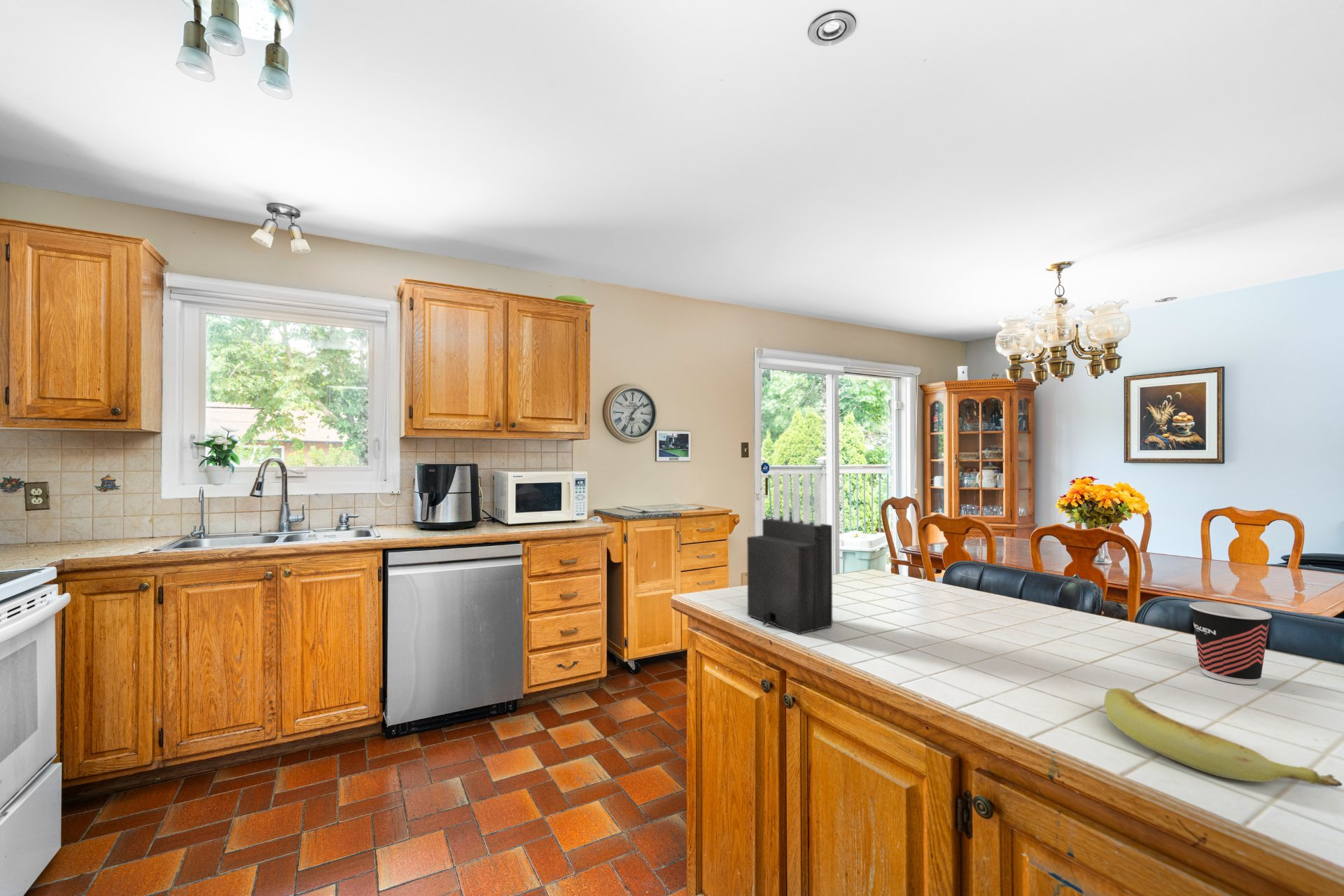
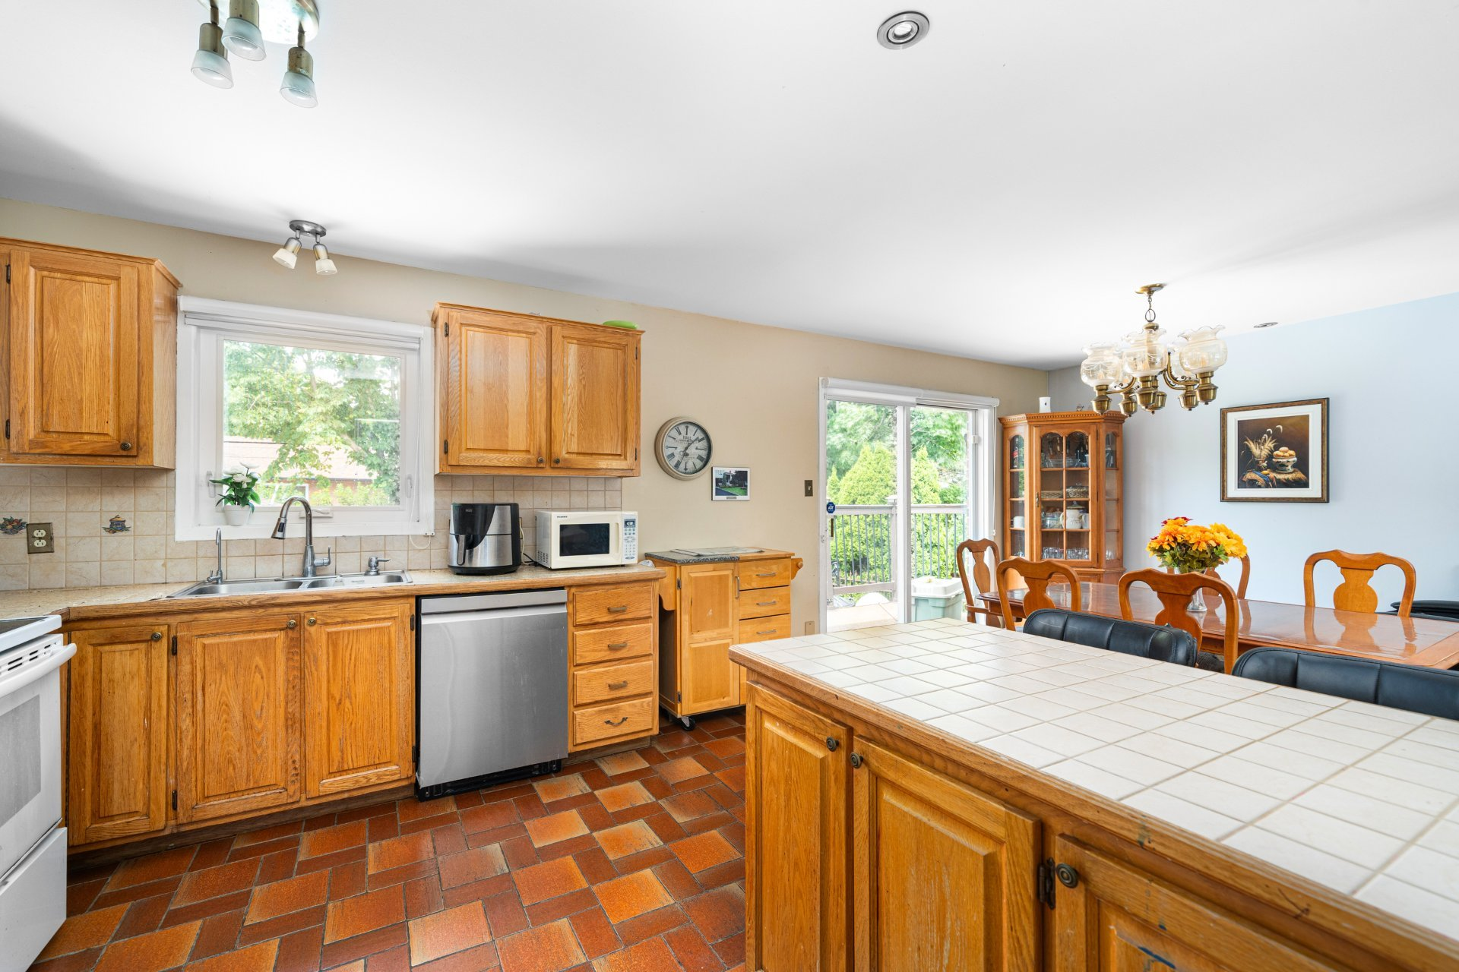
- banana (1208, 733)
- knife block (785, 547)
- cup (1229, 643)
